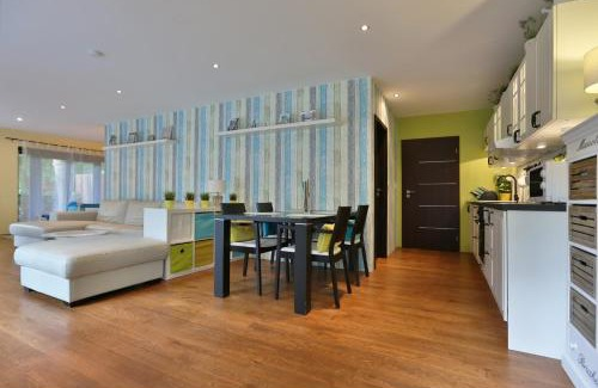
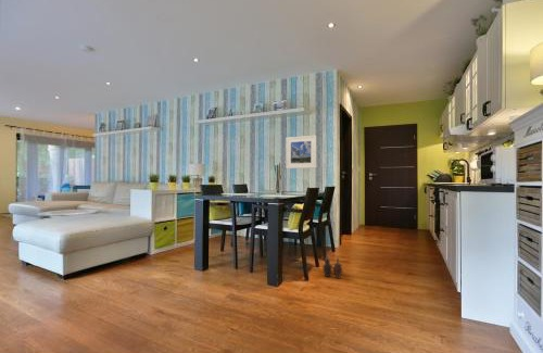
+ vase (333, 266)
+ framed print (301, 152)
